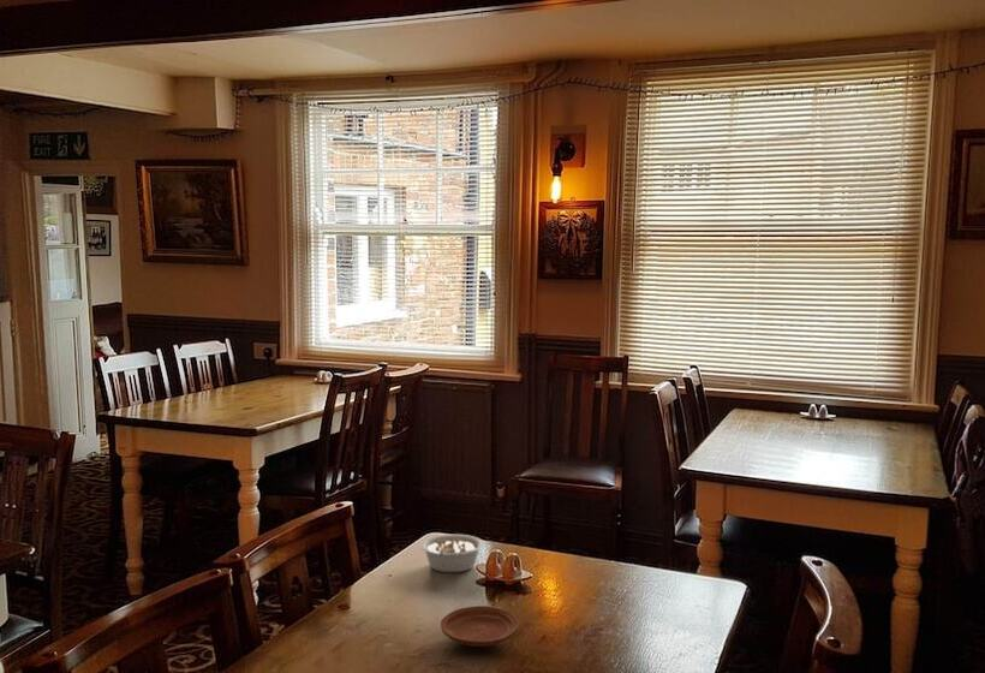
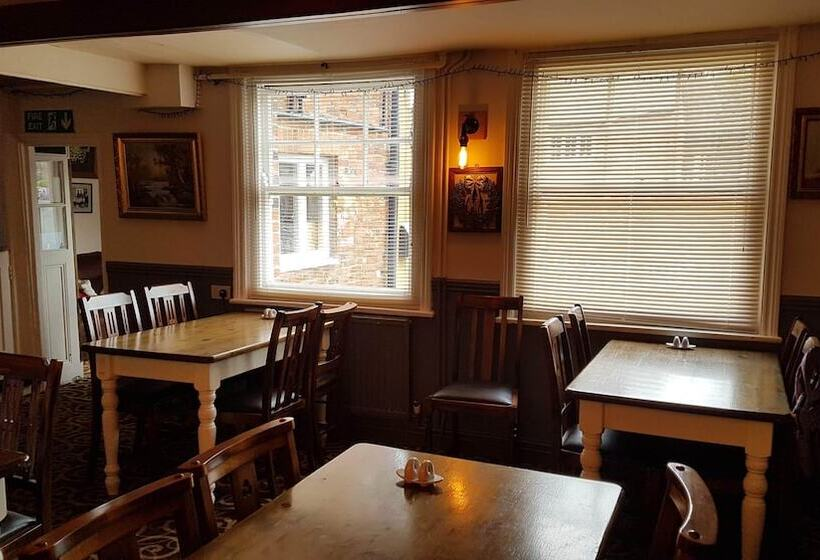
- plate (479, 631)
- legume (454, 552)
